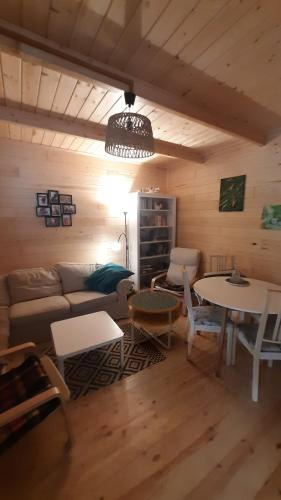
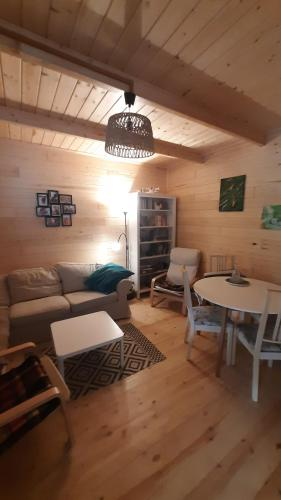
- side table (153, 319)
